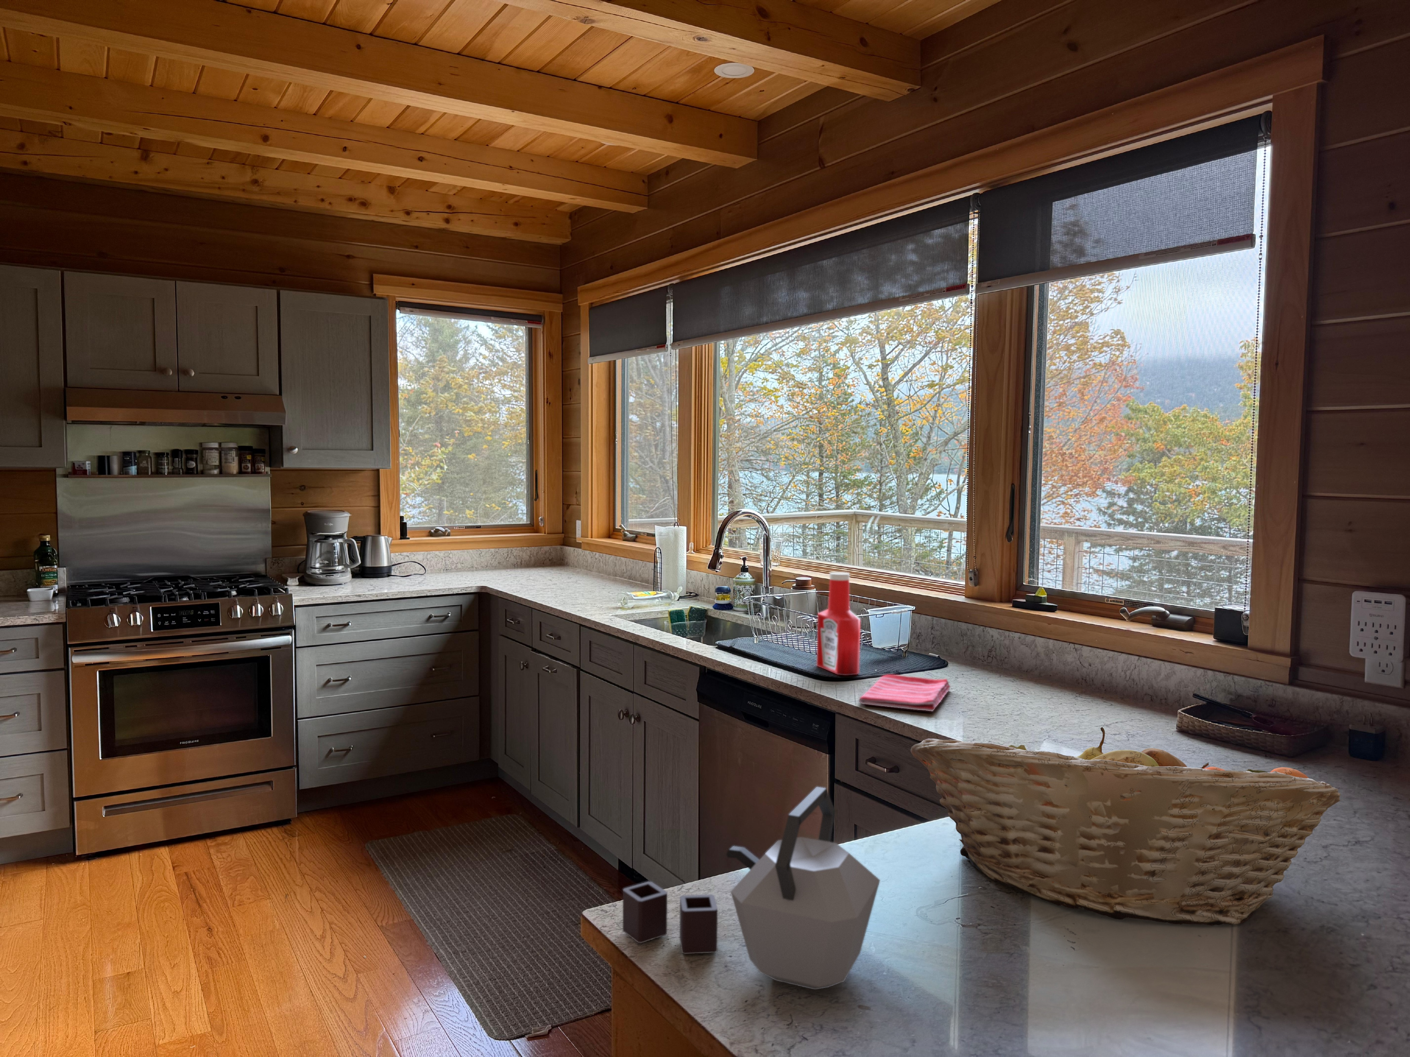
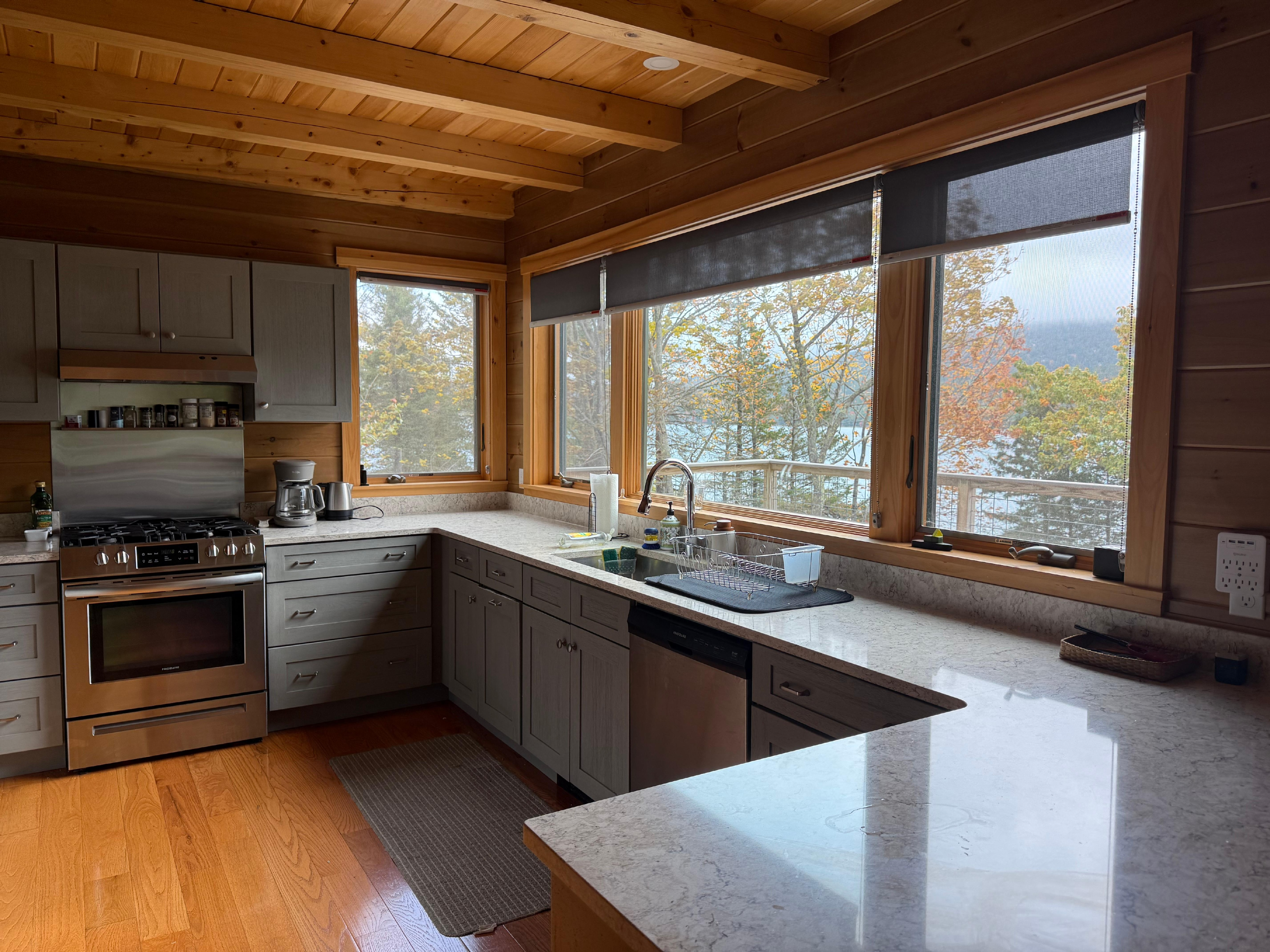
- dish towel (906, 691)
- fruit basket (1107, 801)
- soap bottle (838, 621)
- kettle (744, 877)
